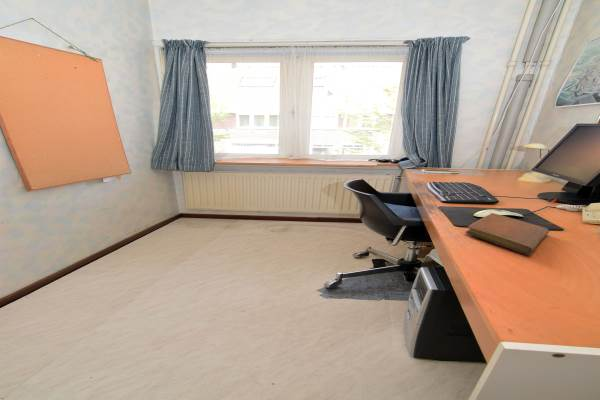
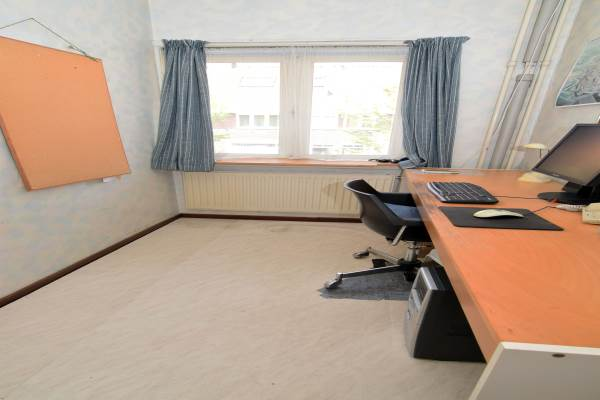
- notebook (507, 230)
